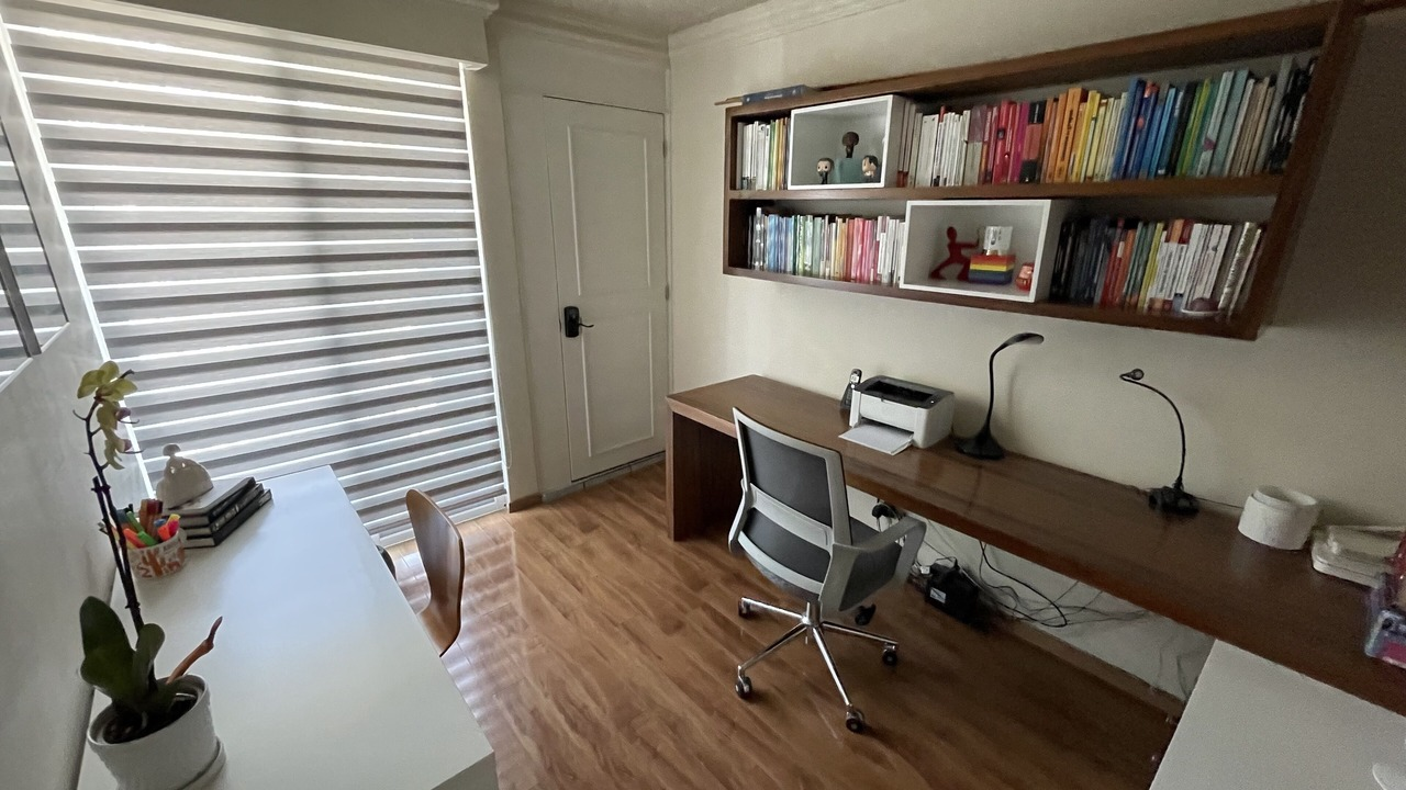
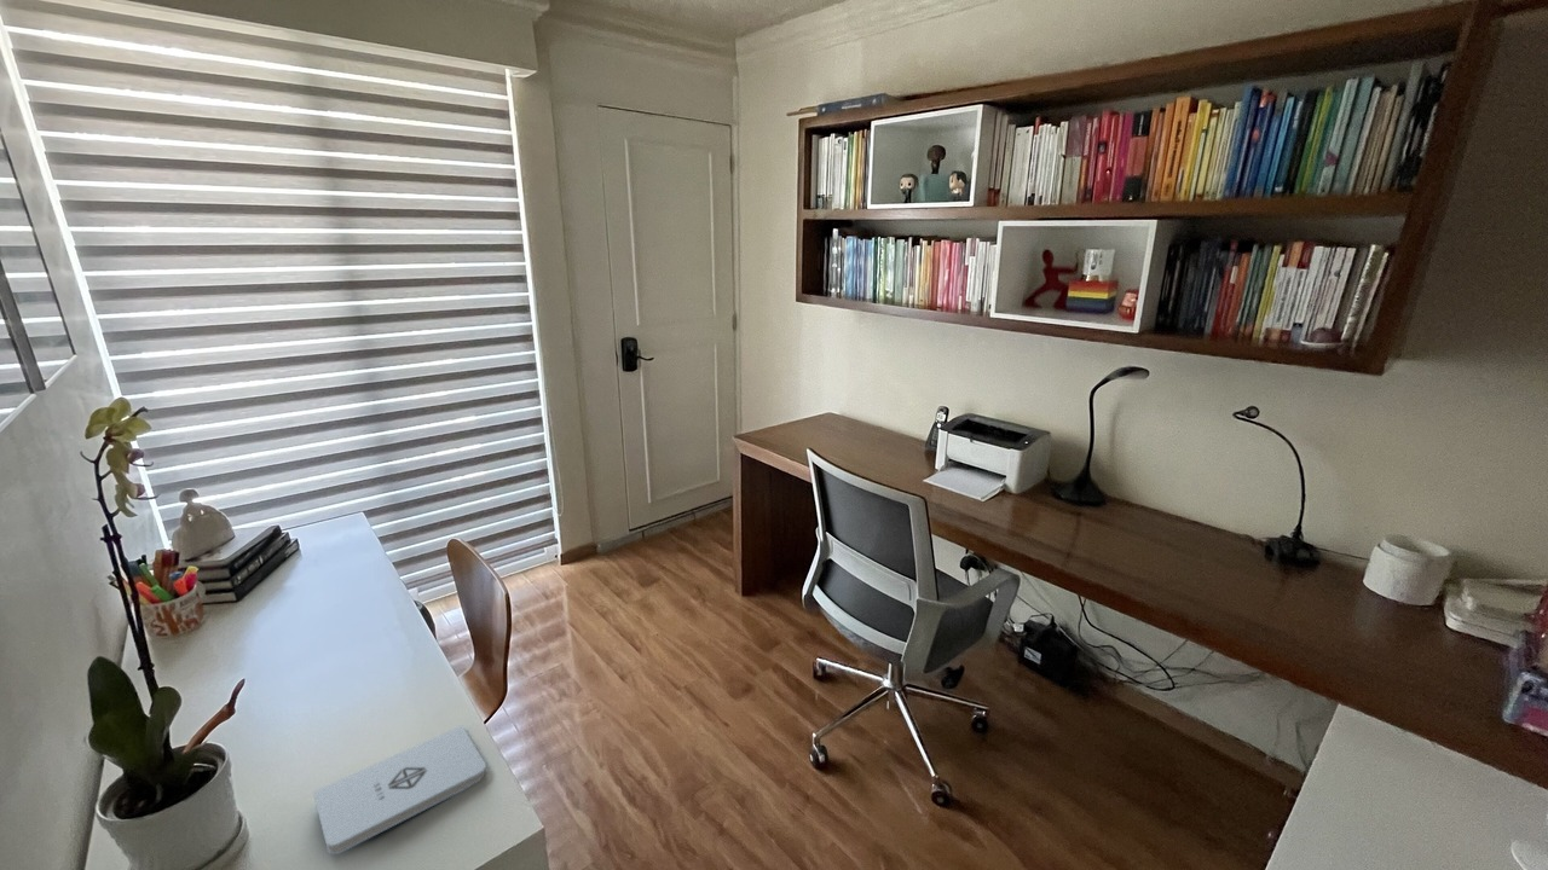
+ notepad (403, 783)
